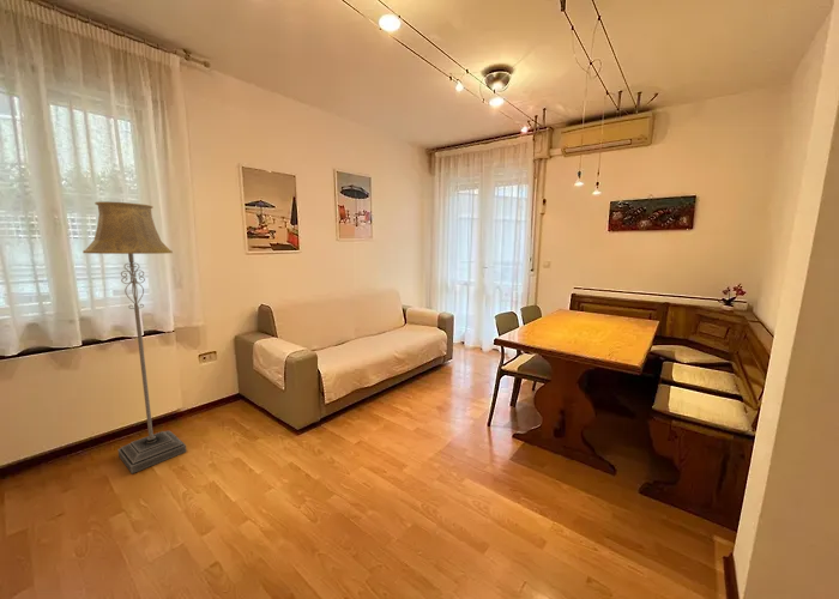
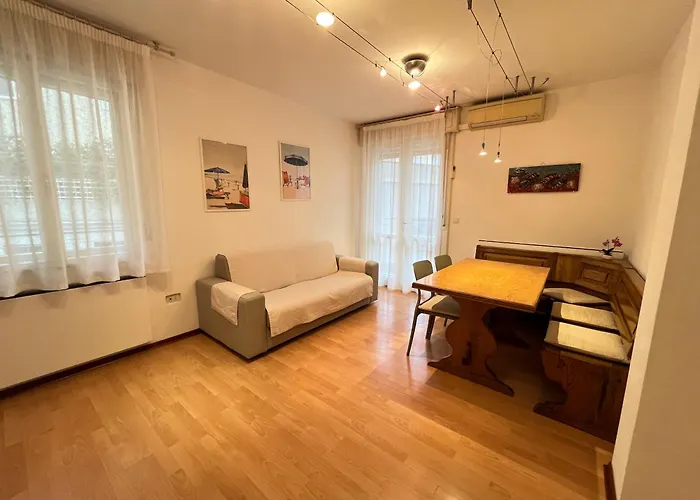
- floor lamp (139, 335)
